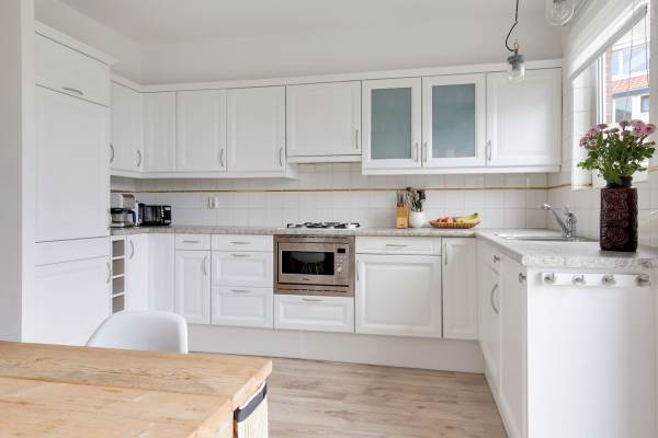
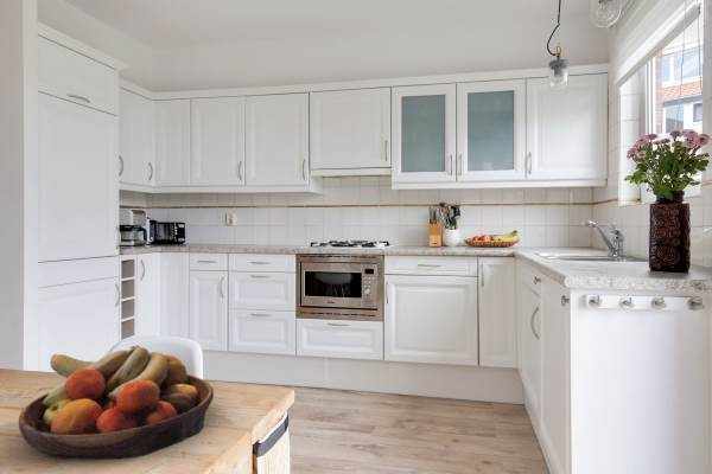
+ fruit bowl (121, 391)
